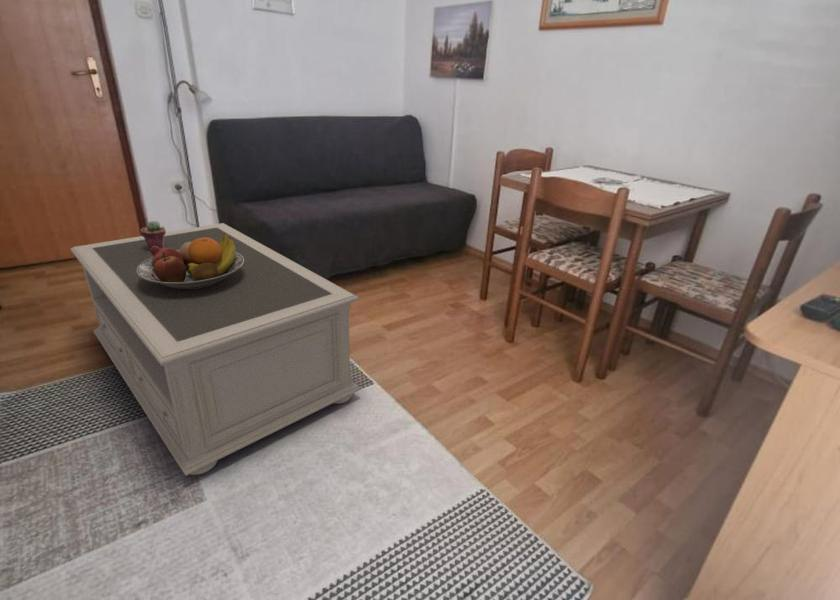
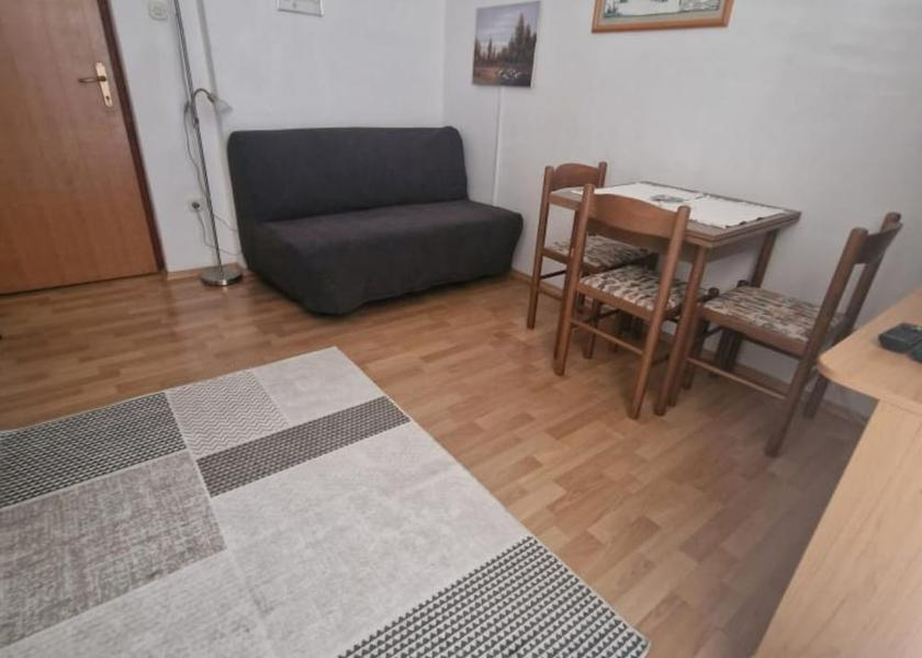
- potted succulent (154, 234)
- fruit bowl (191, 259)
- coffee table (210, 320)
